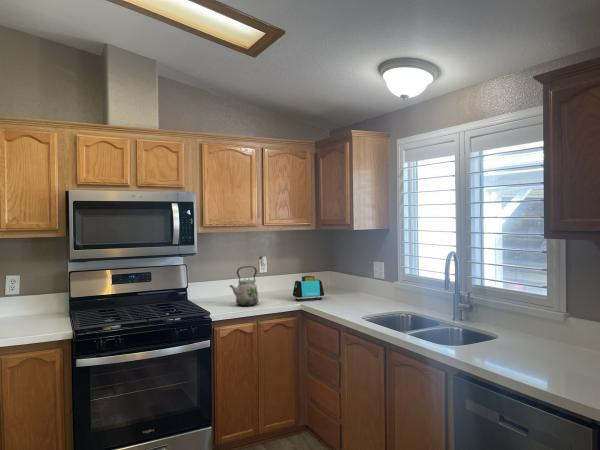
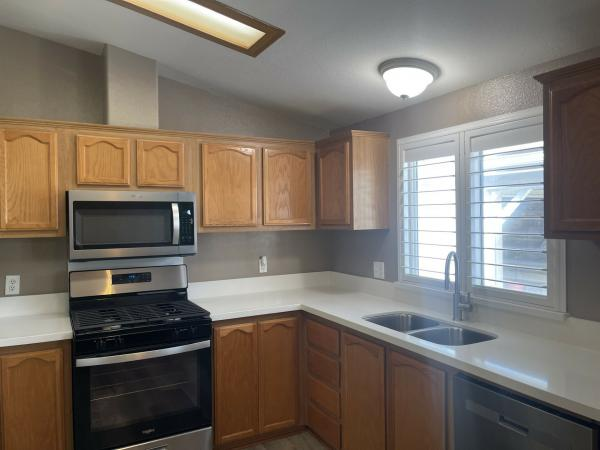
- toaster (308, 287)
- kettle (243, 286)
